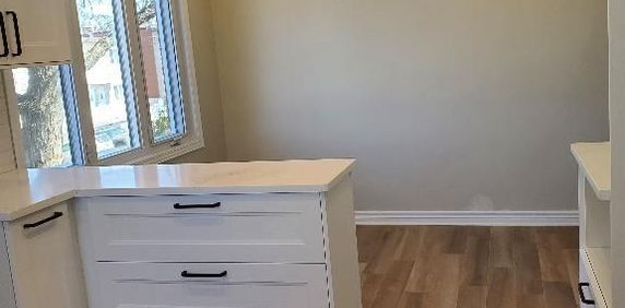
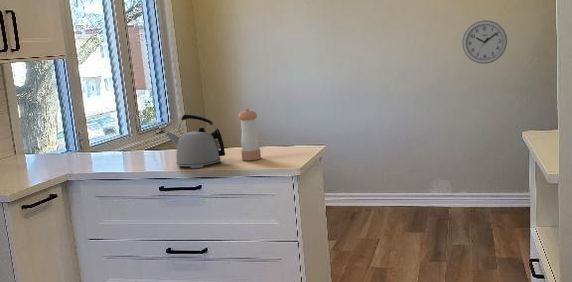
+ wall clock (484, 42)
+ kettle (194, 139)
+ pepper shaker (249, 133)
